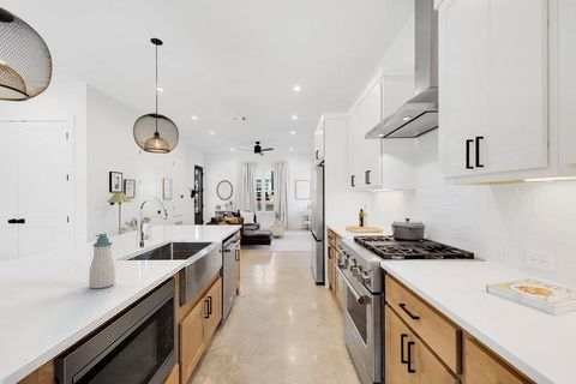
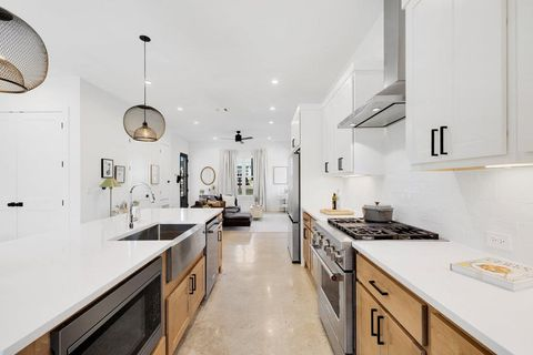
- soap bottle (102, 259)
